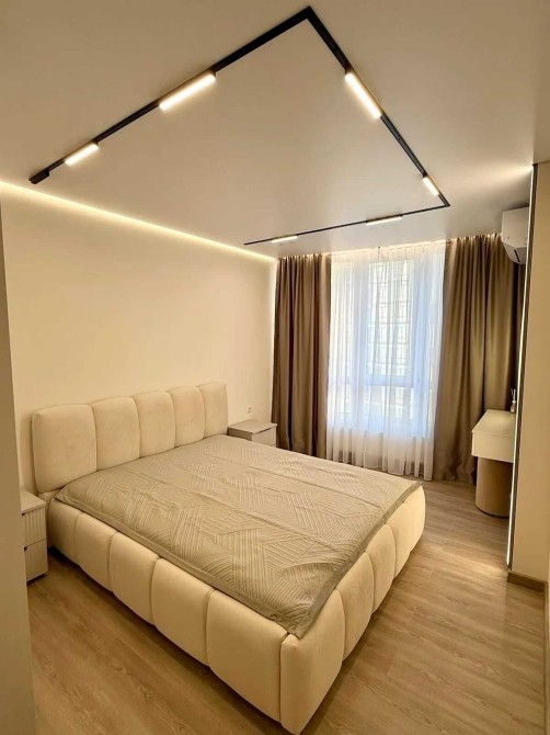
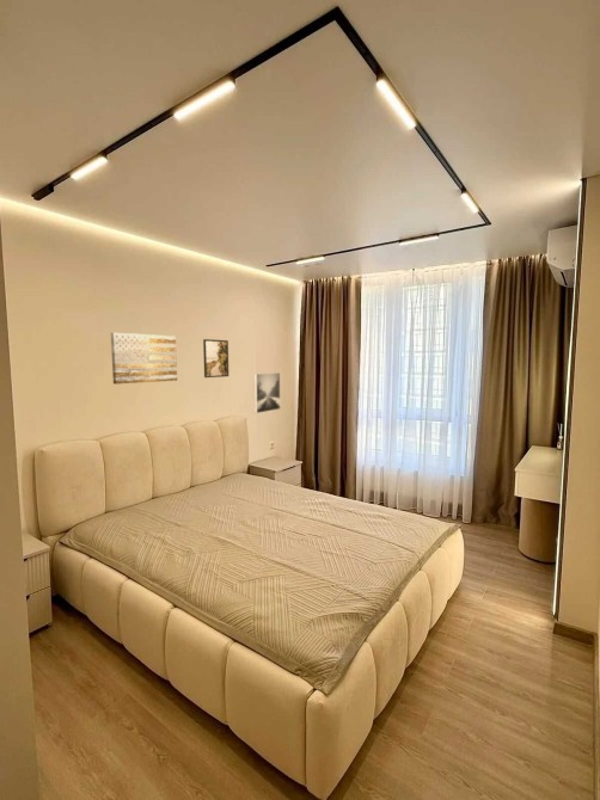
+ wall art (146, 358)
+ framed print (216, 358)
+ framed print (268, 392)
